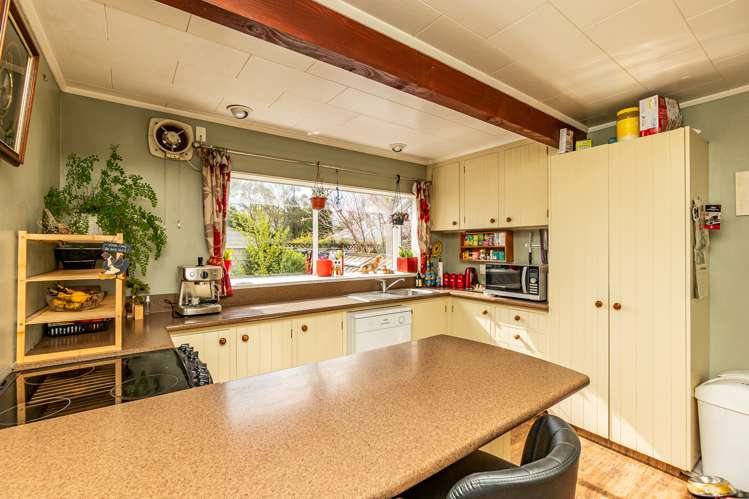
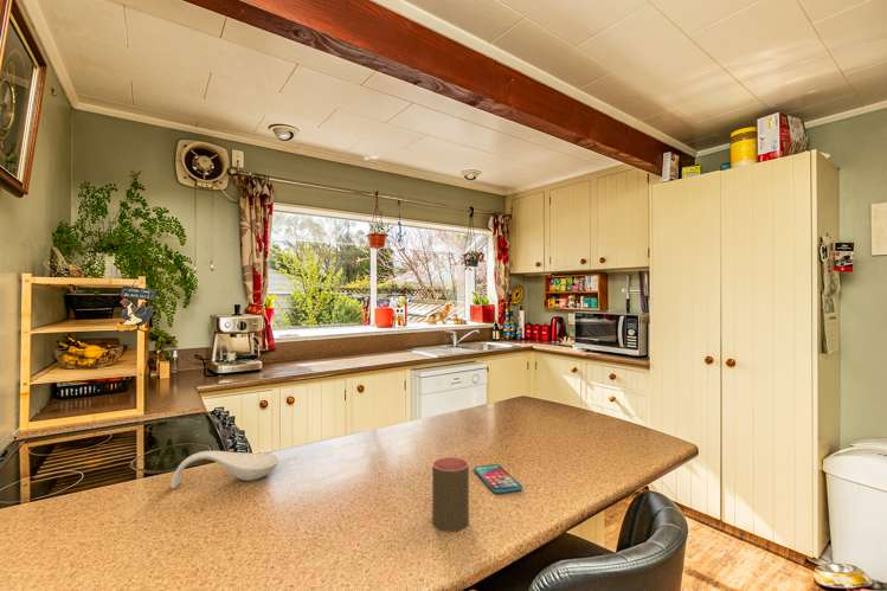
+ smartphone (496, 477)
+ cup (450, 493)
+ spoon rest (227, 464)
